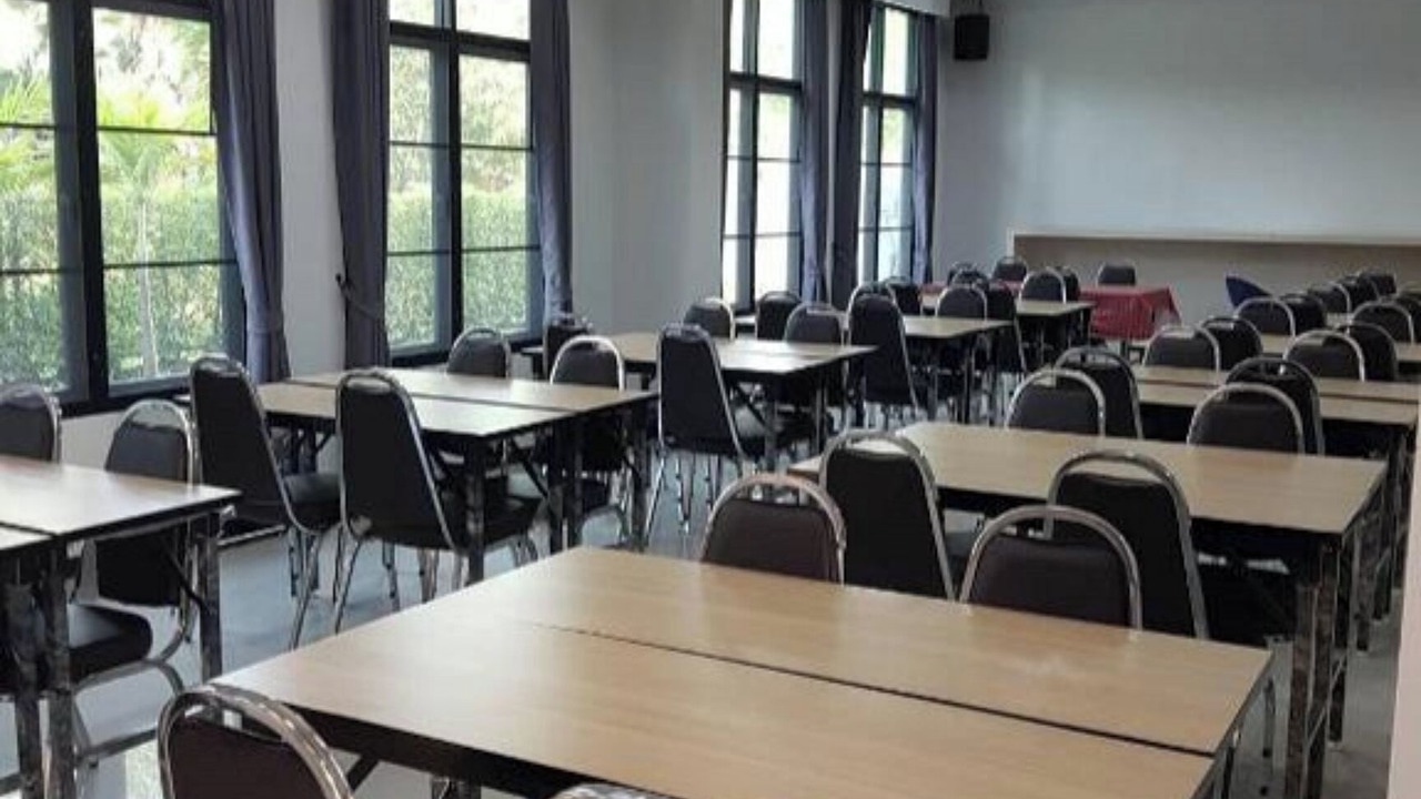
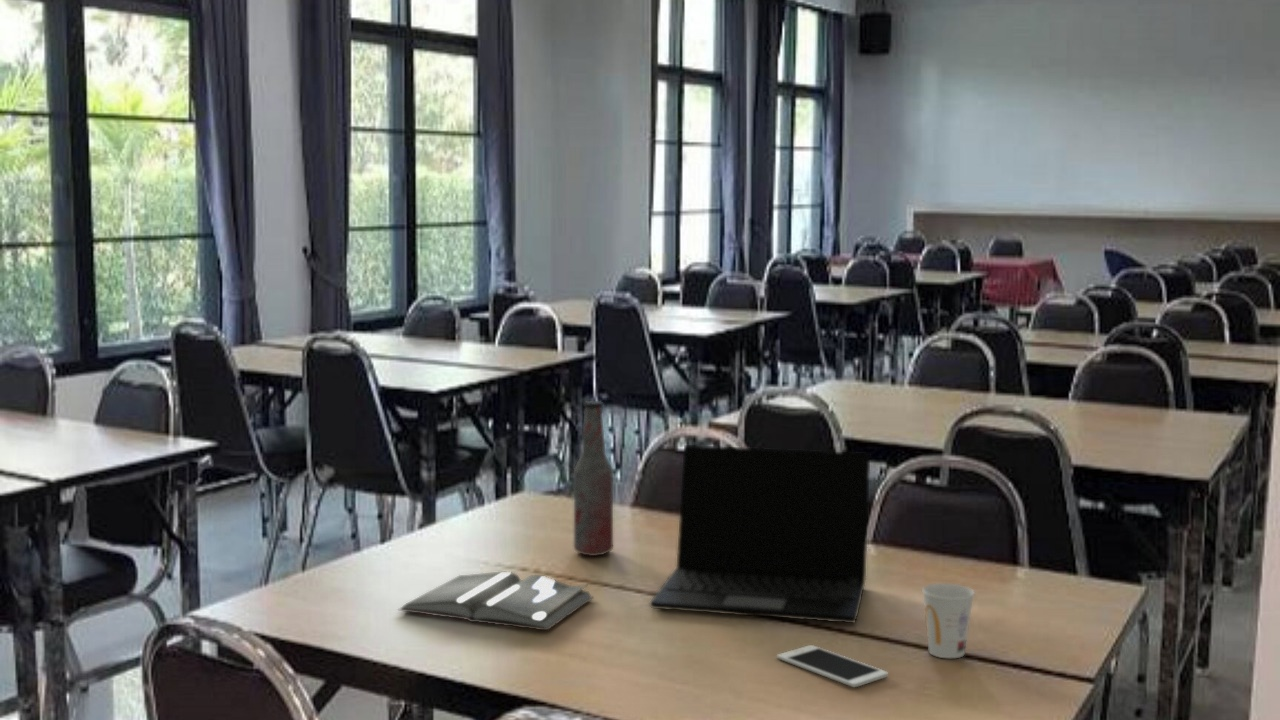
+ cell phone (831, 665)
+ hardback book (497, 596)
+ cup (947, 621)
+ bottle (593, 477)
+ laptop (764, 527)
